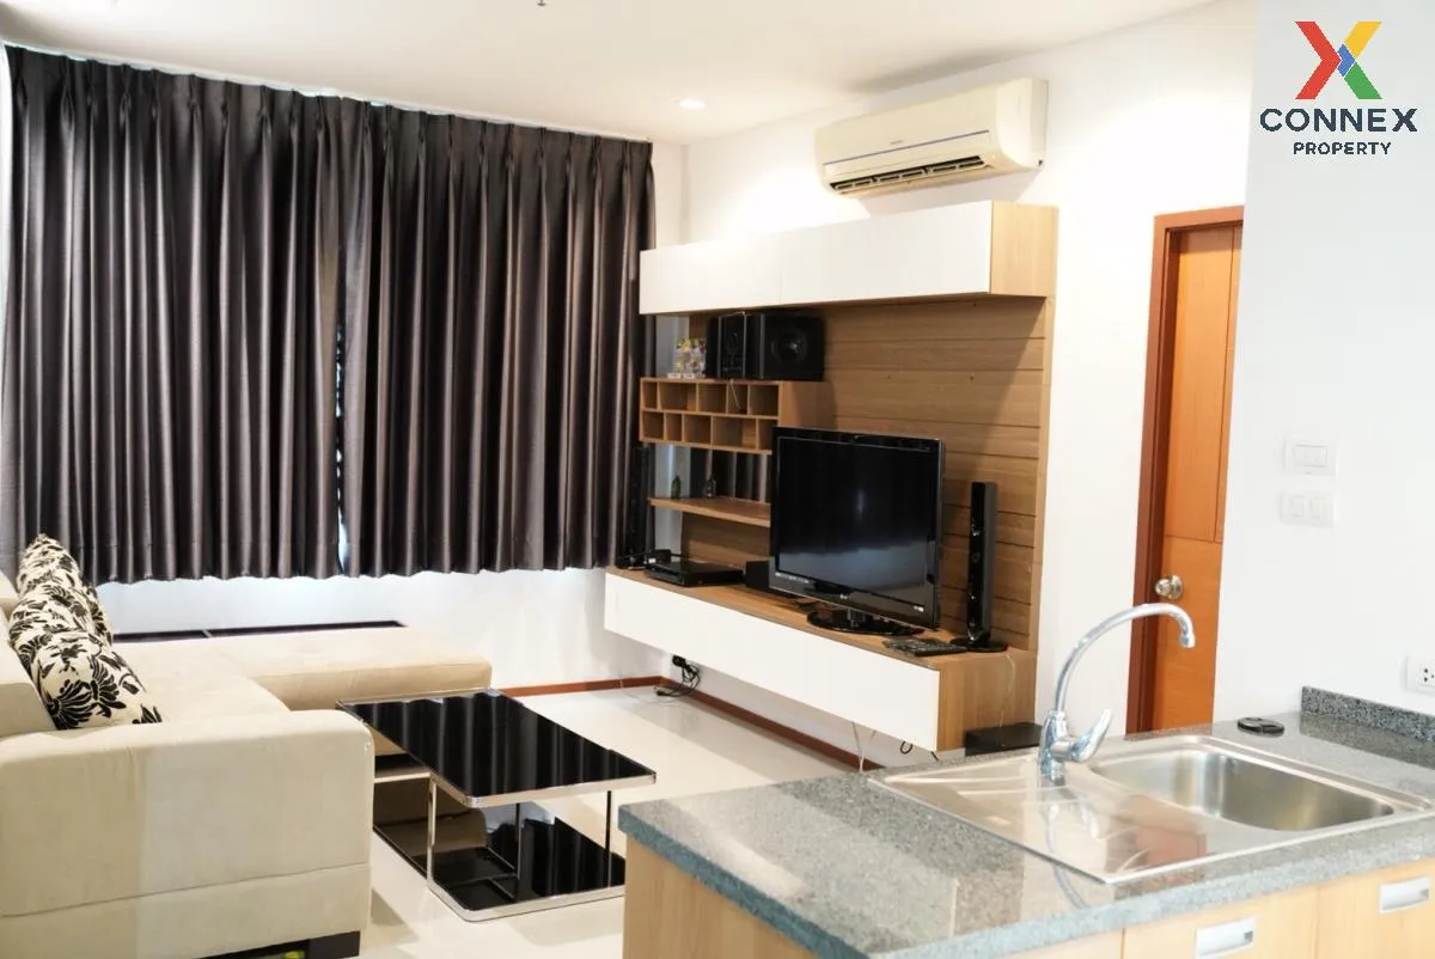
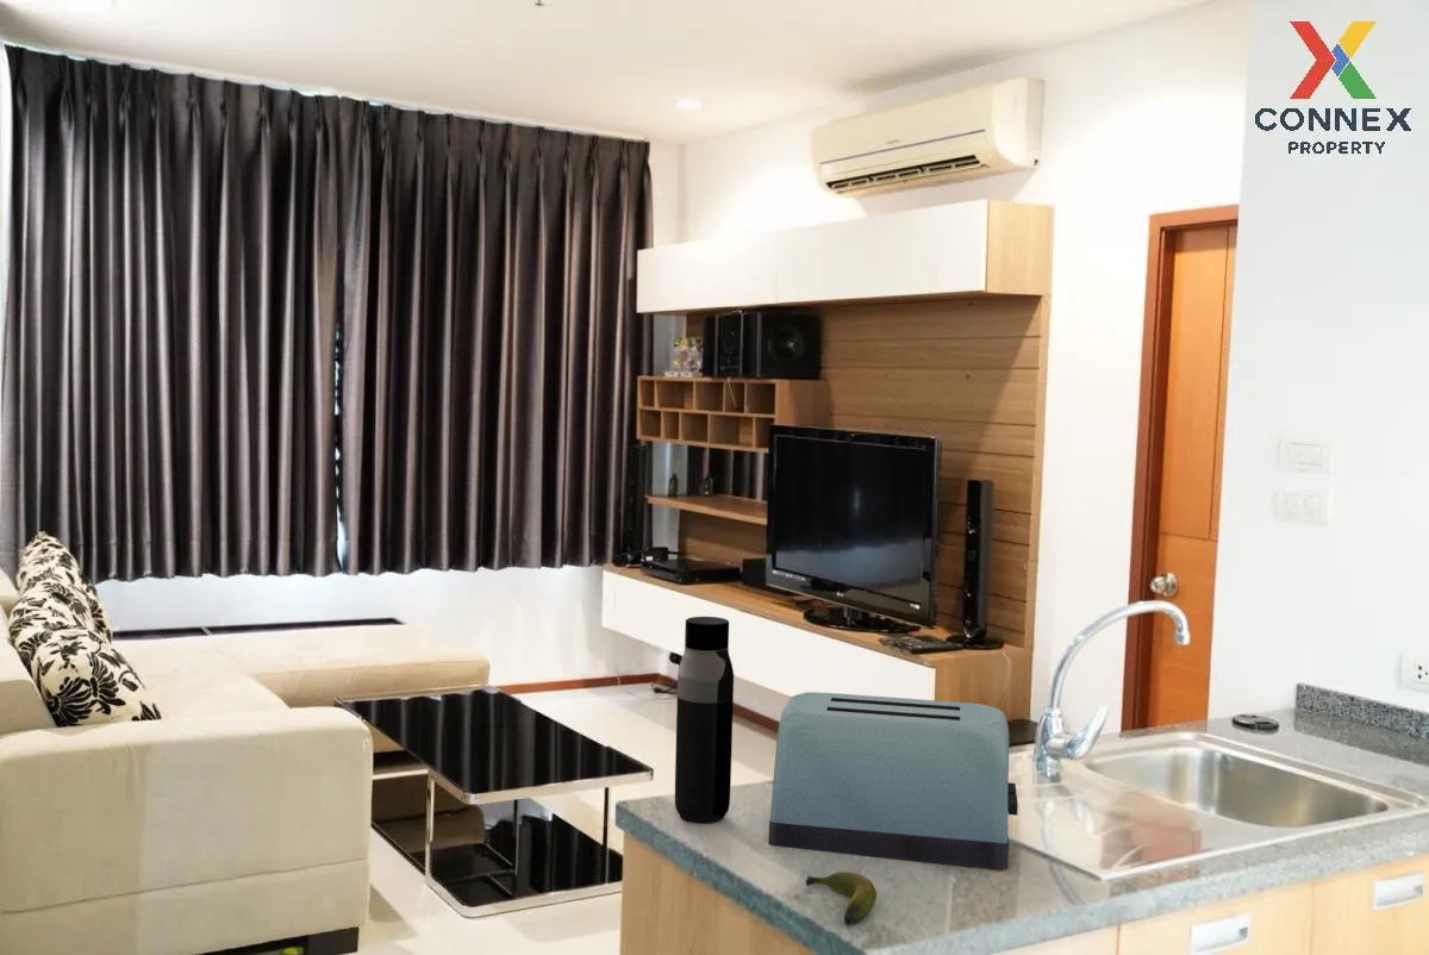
+ water bottle (704, 718)
+ banana (841, 890)
+ toaster (894, 773)
